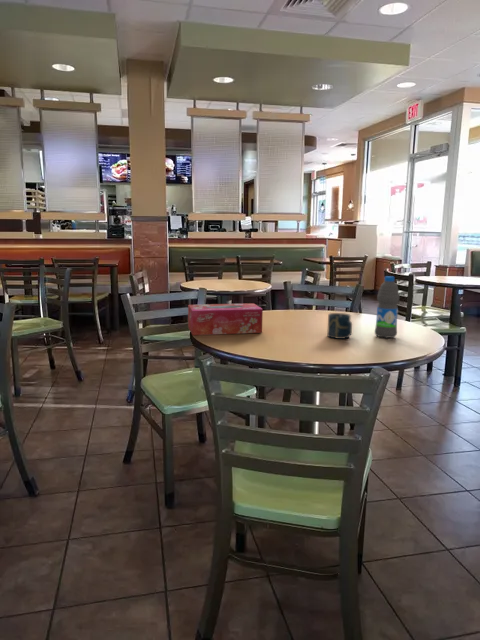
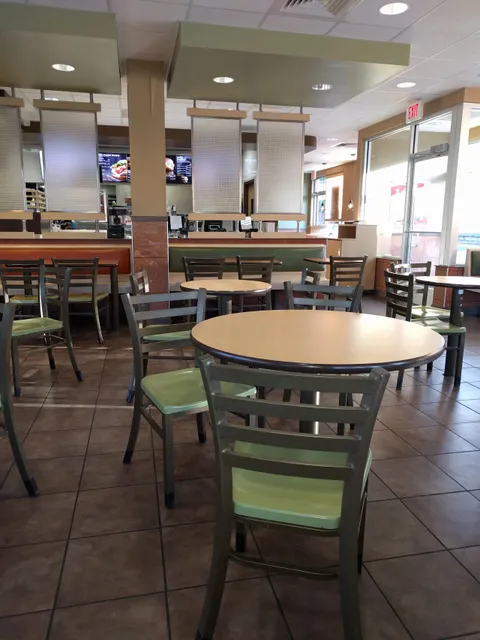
- water bottle (387, 306)
- tissue box (224, 318)
- cup (341, 326)
